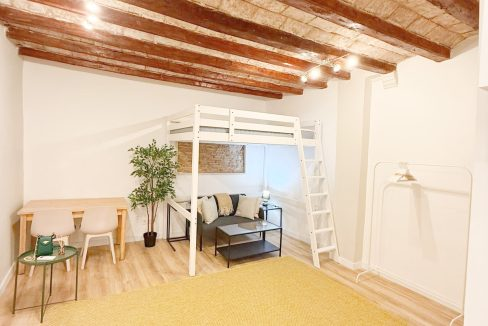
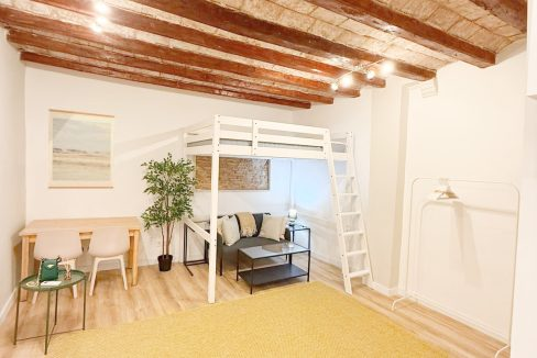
+ wall art (83, 150)
